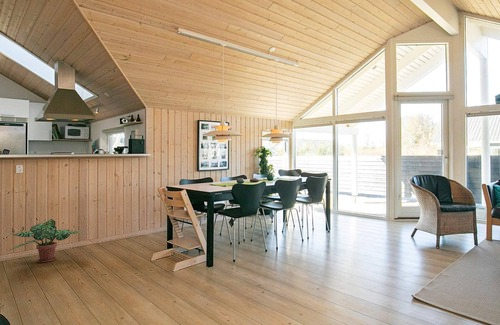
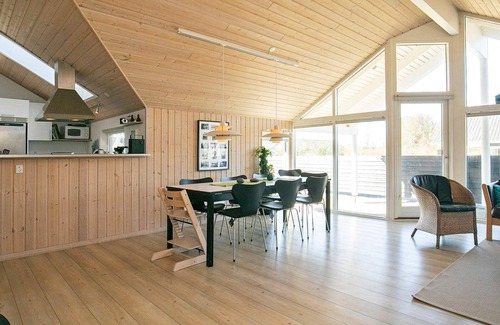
- potted plant (45, 238)
